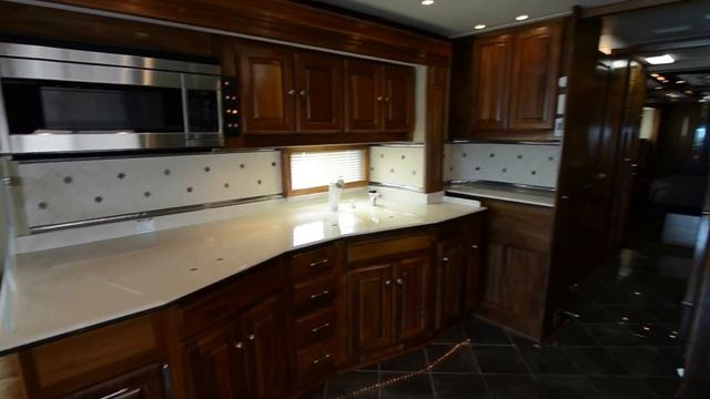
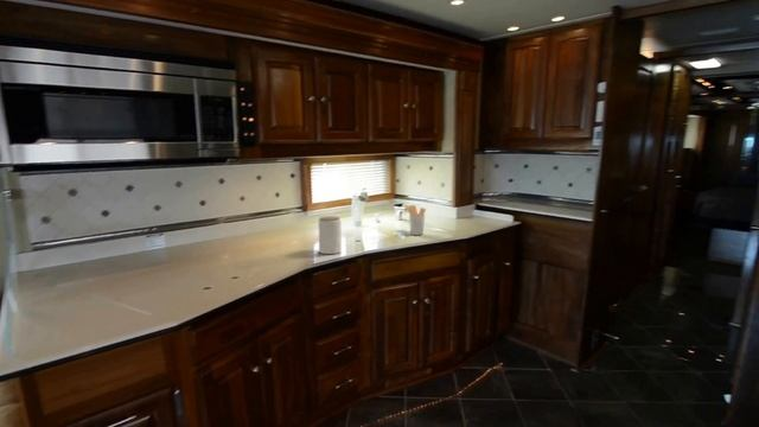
+ jar (330, 234)
+ utensil holder (414, 218)
